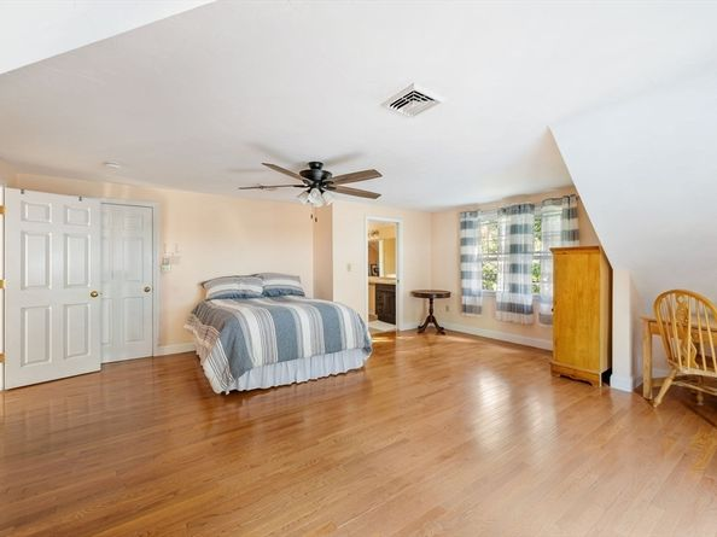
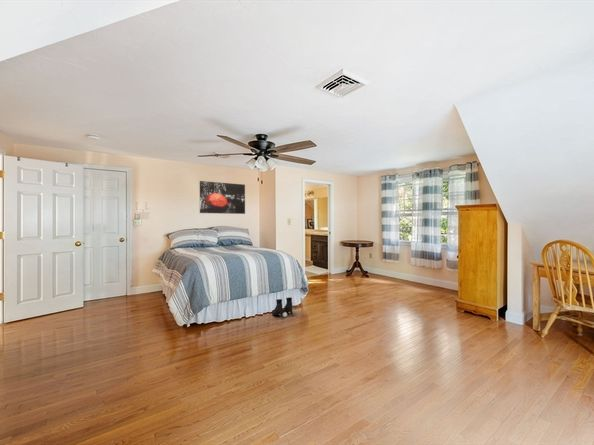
+ wall art (223, 198)
+ boots (281, 305)
